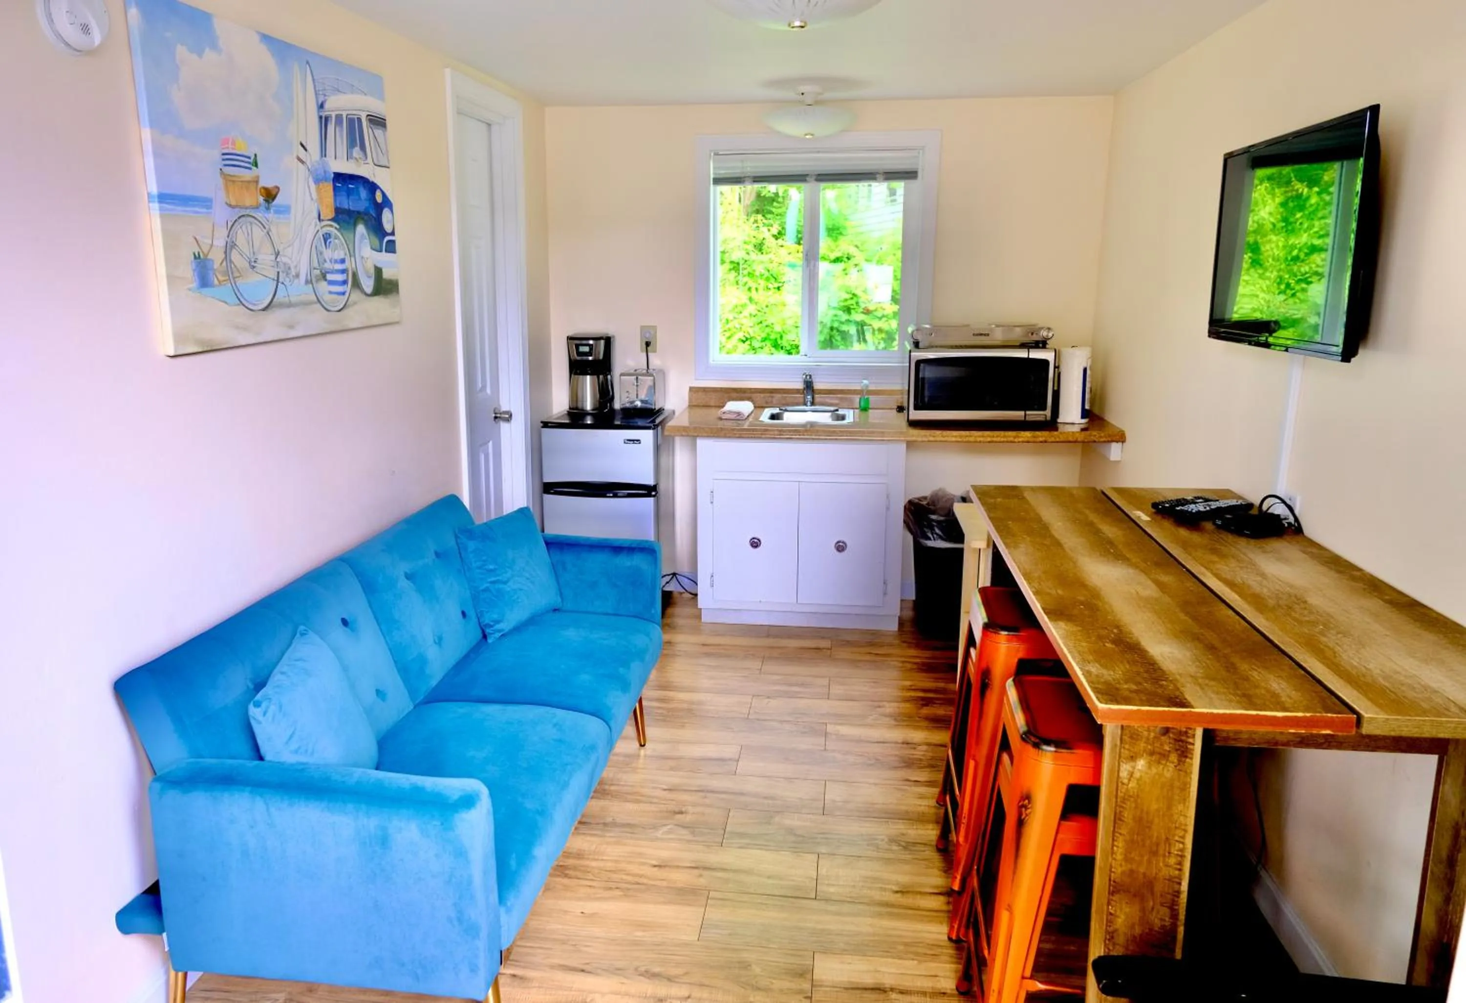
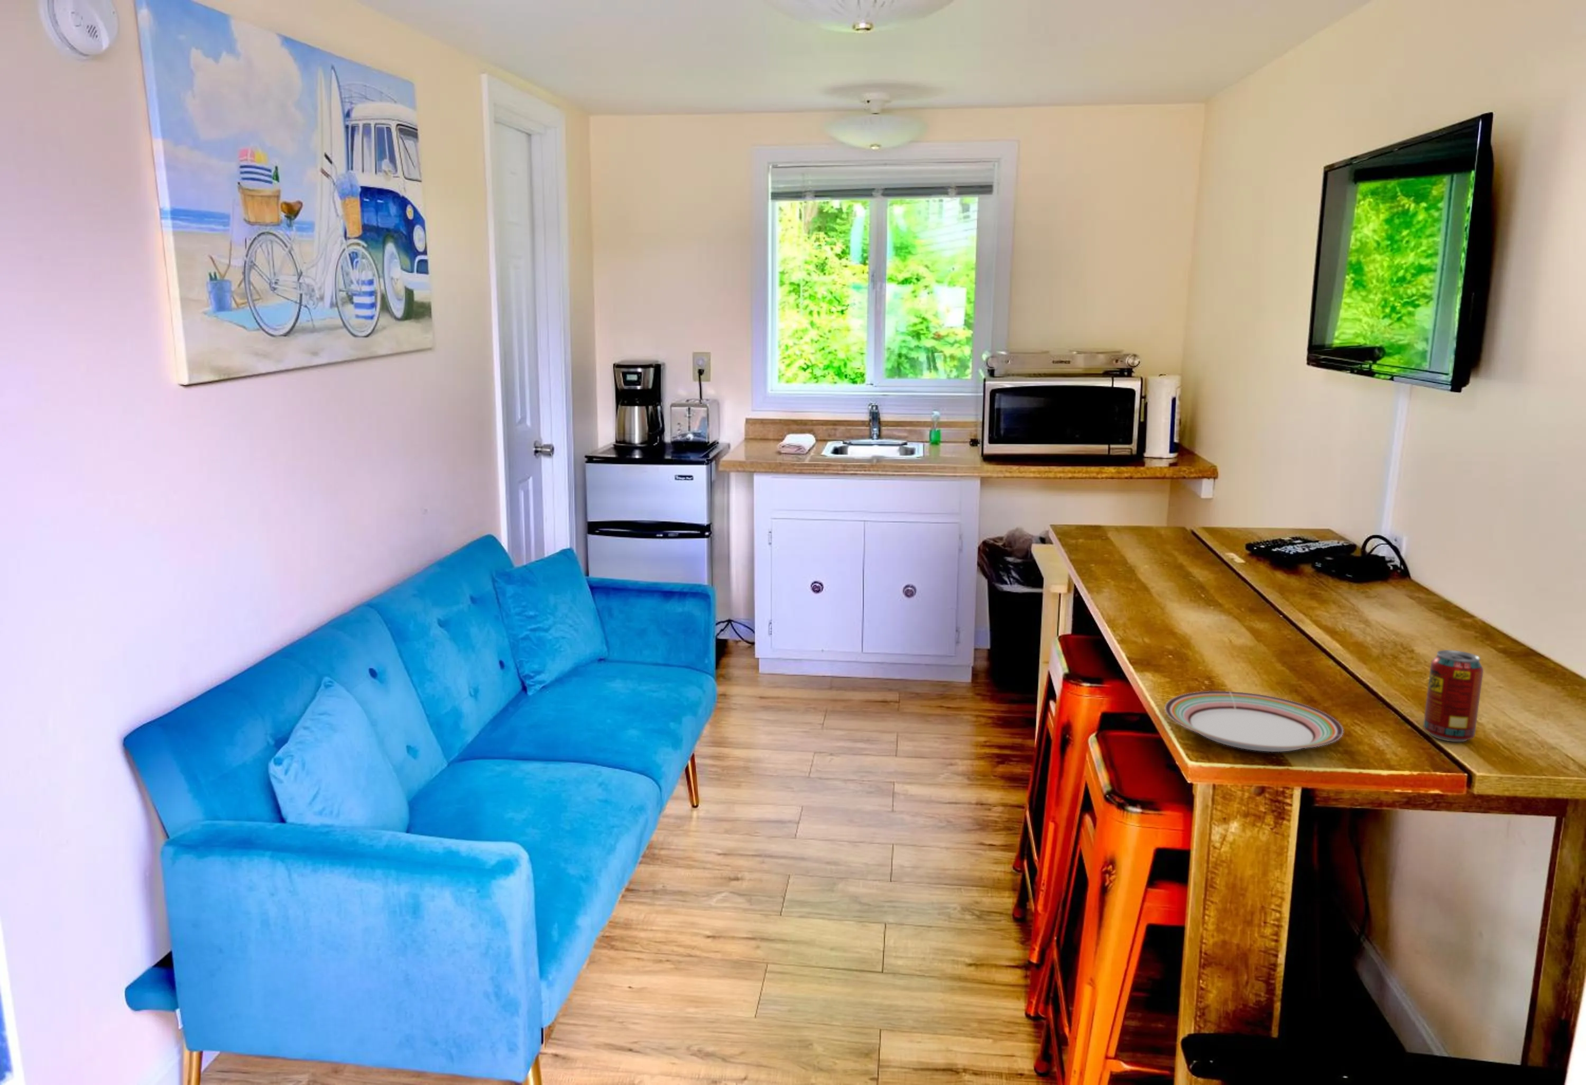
+ beverage can (1452, 694)
+ plate (1251, 723)
